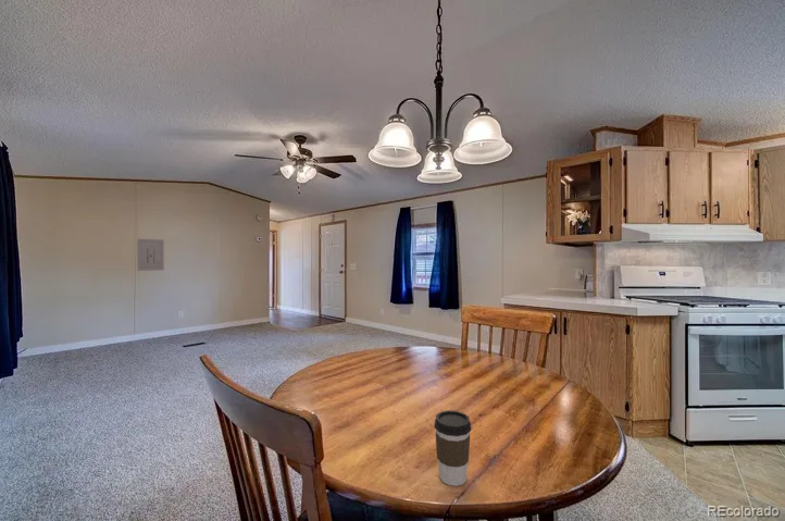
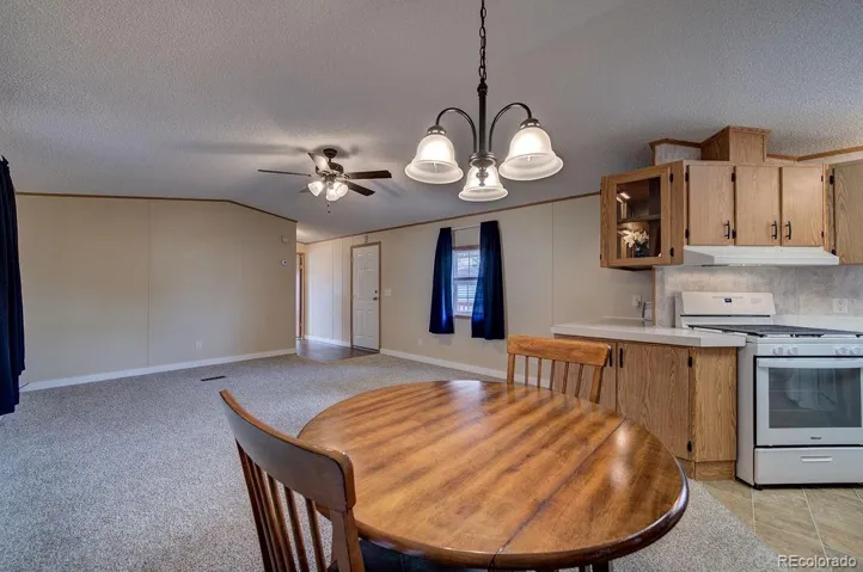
- wall art (150, 255)
- coffee cup (452, 447)
